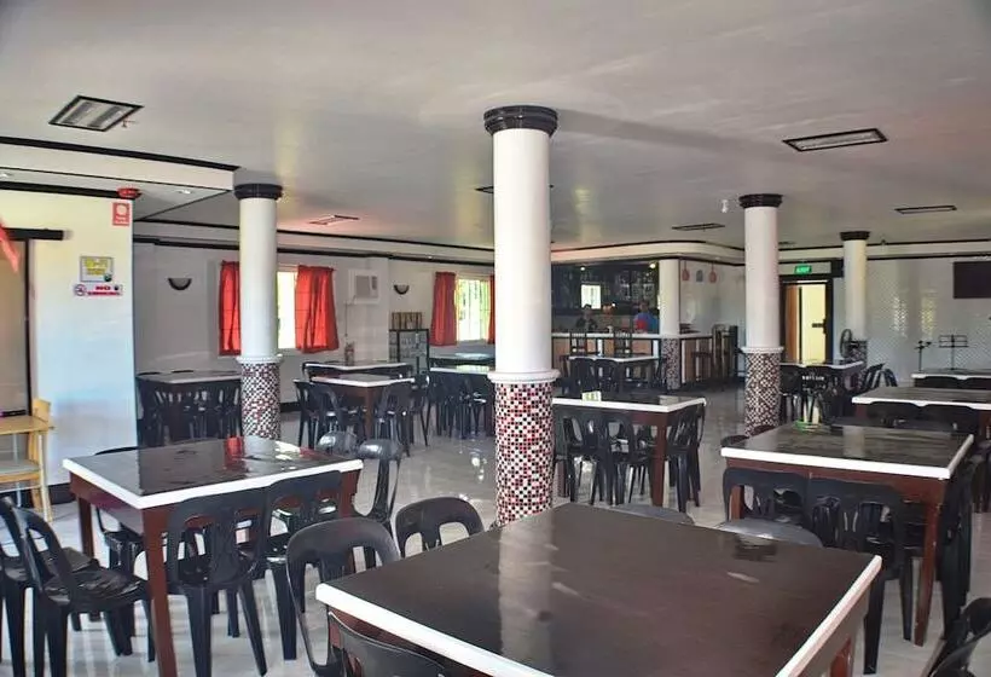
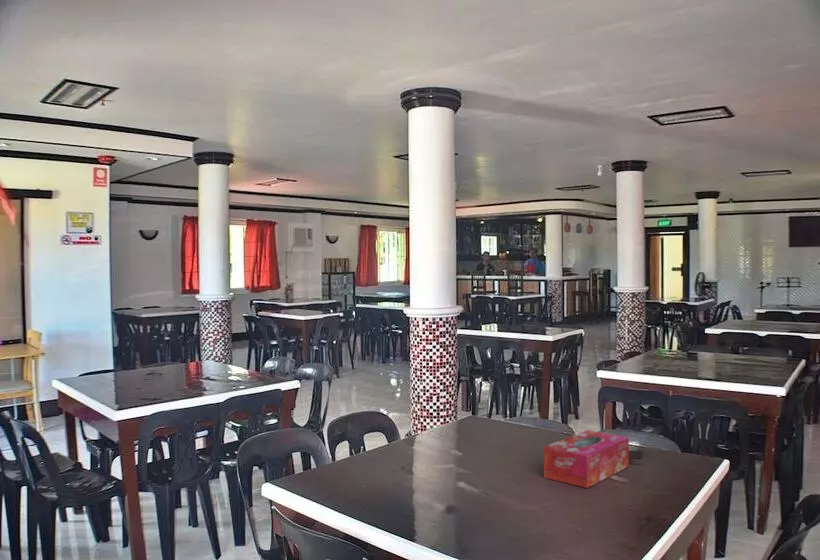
+ tissue box (587, 456)
